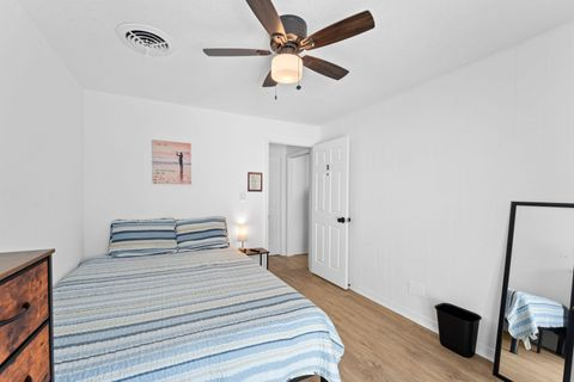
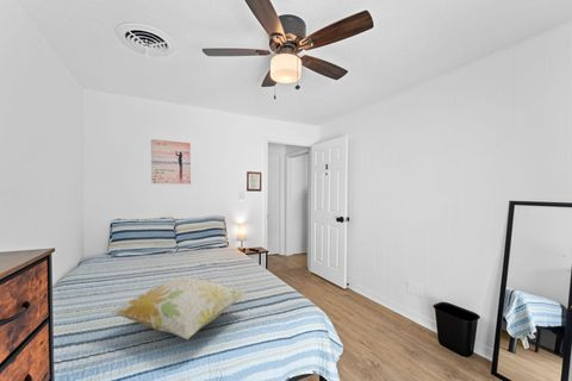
+ decorative pillow (185, 301)
